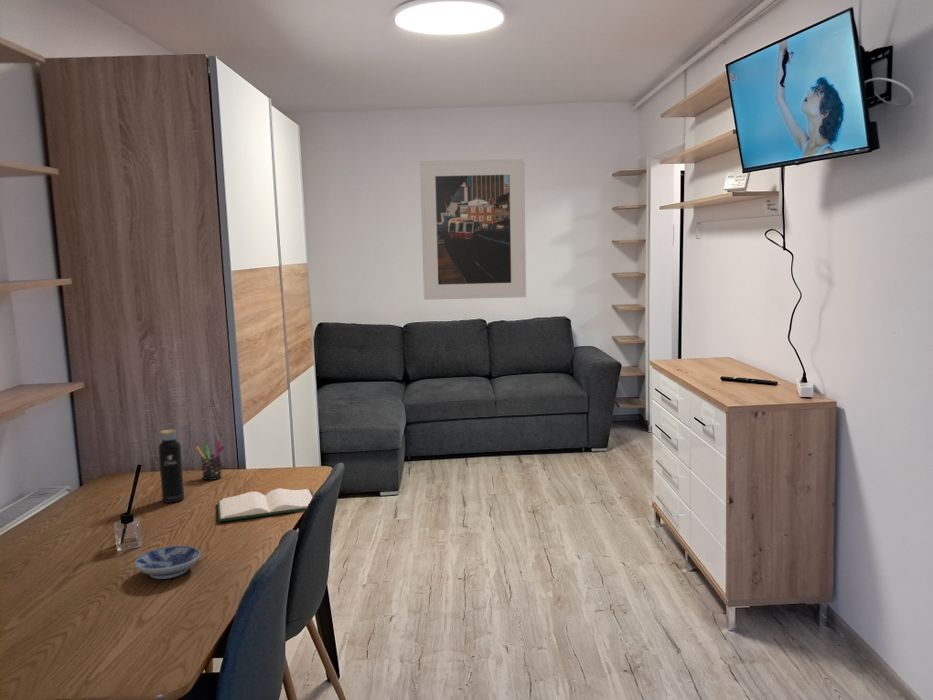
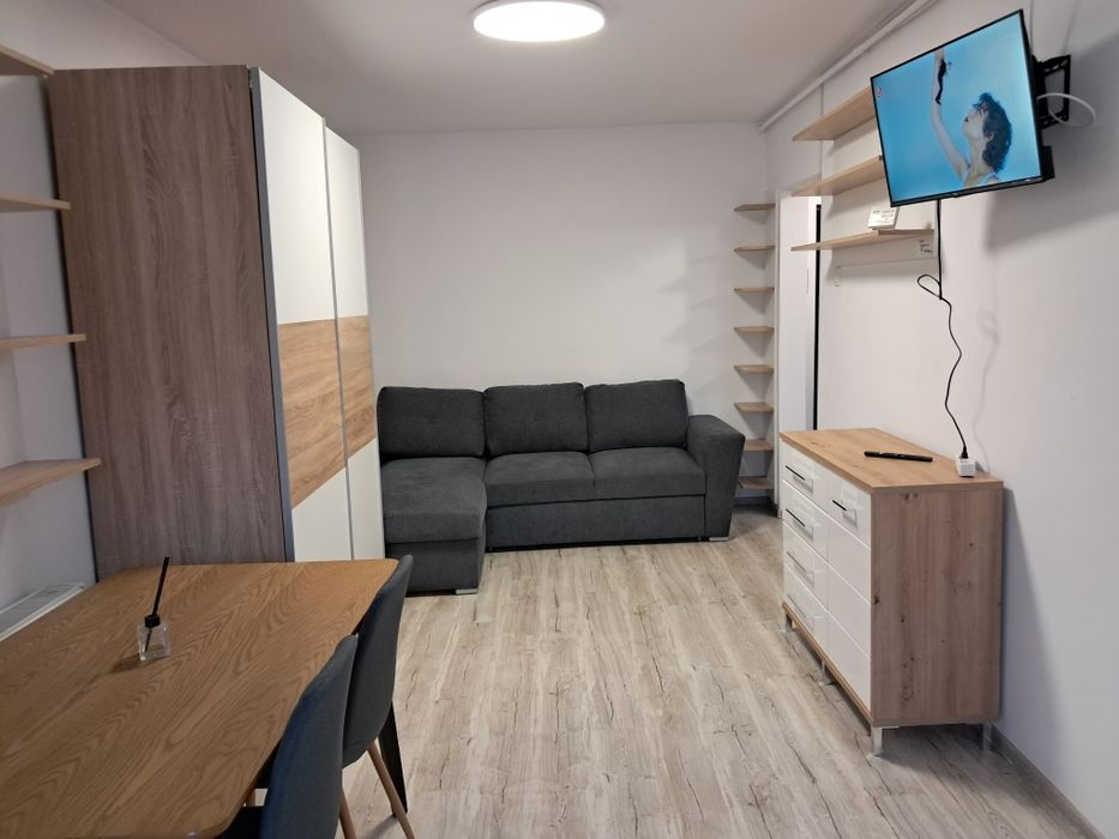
- hardback book (267, 501)
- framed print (473, 230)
- pen holder (211, 459)
- water bottle (170, 461)
- bowl (168, 563)
